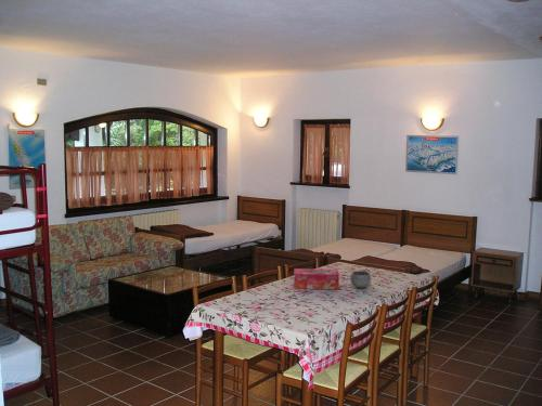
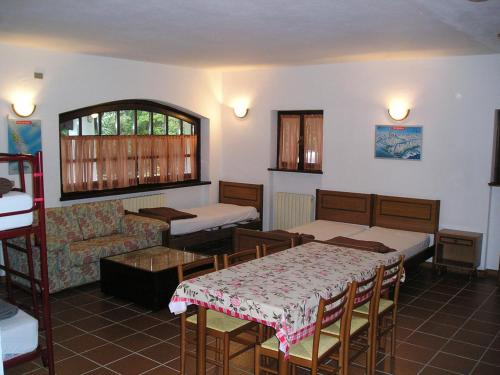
- tissue box (315, 278)
- bowl (360, 279)
